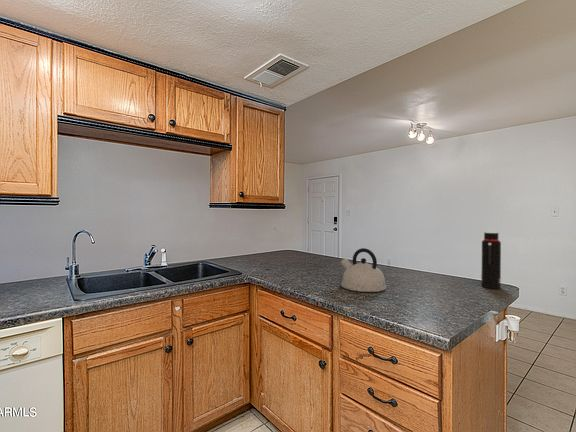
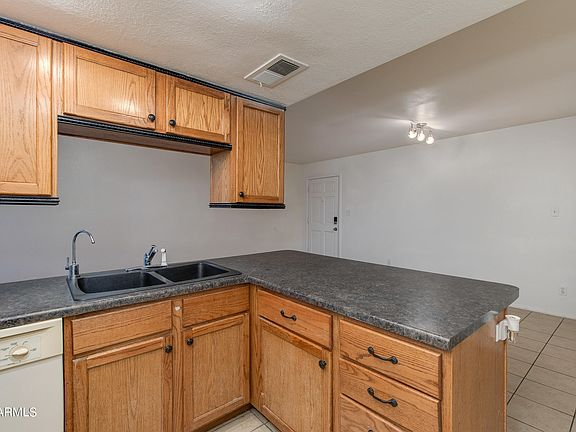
- water bottle (490, 260)
- kettle (361, 267)
